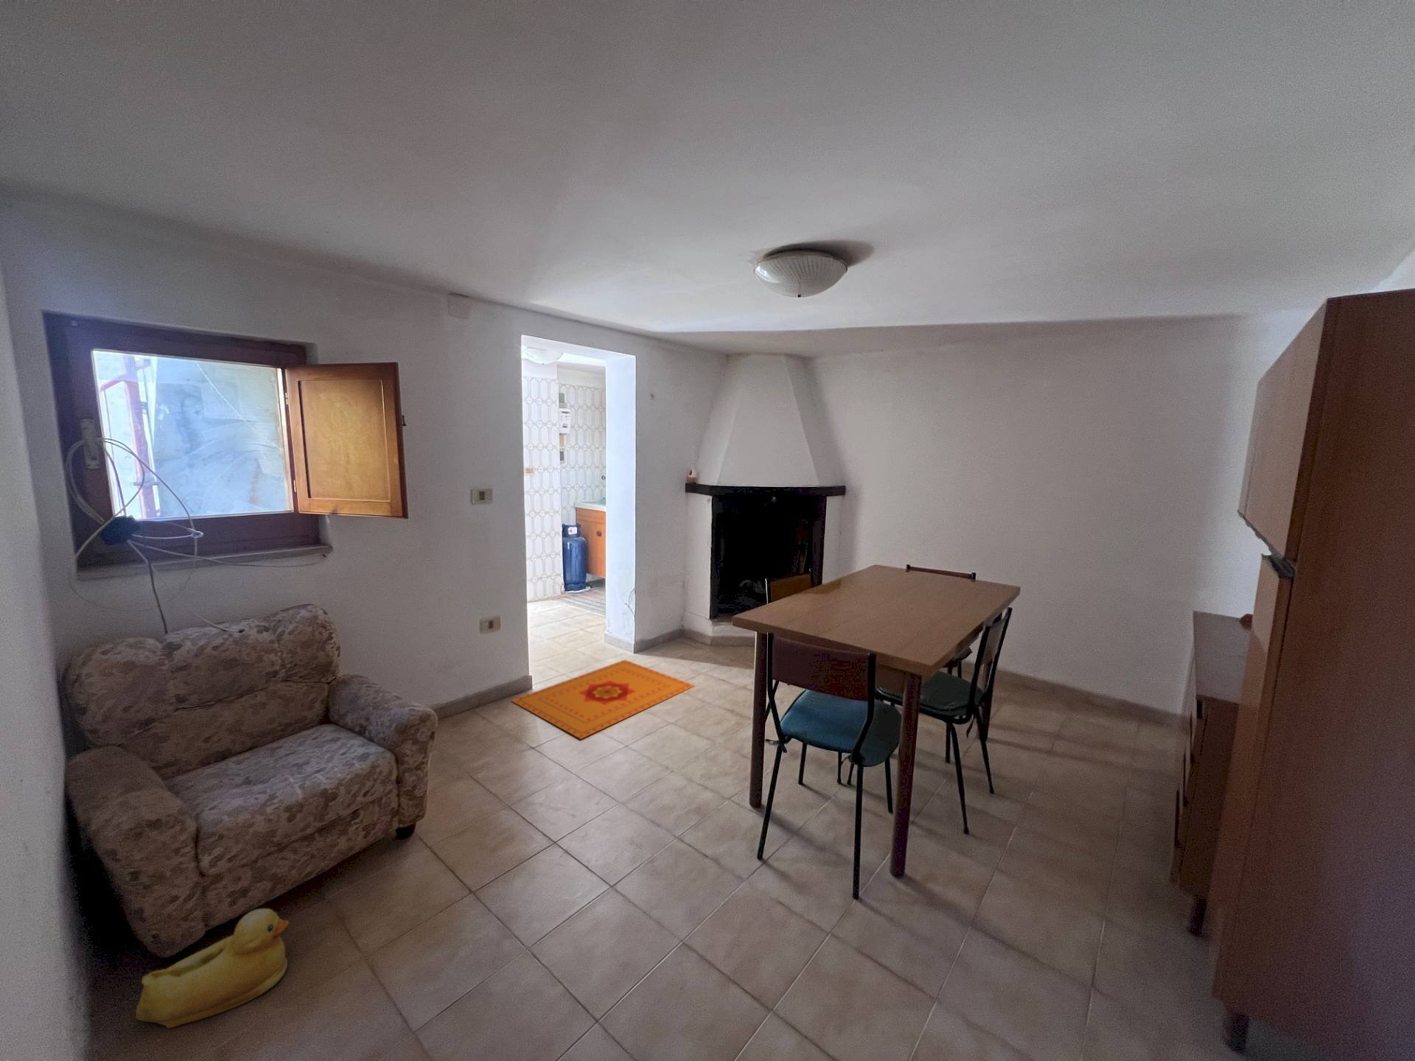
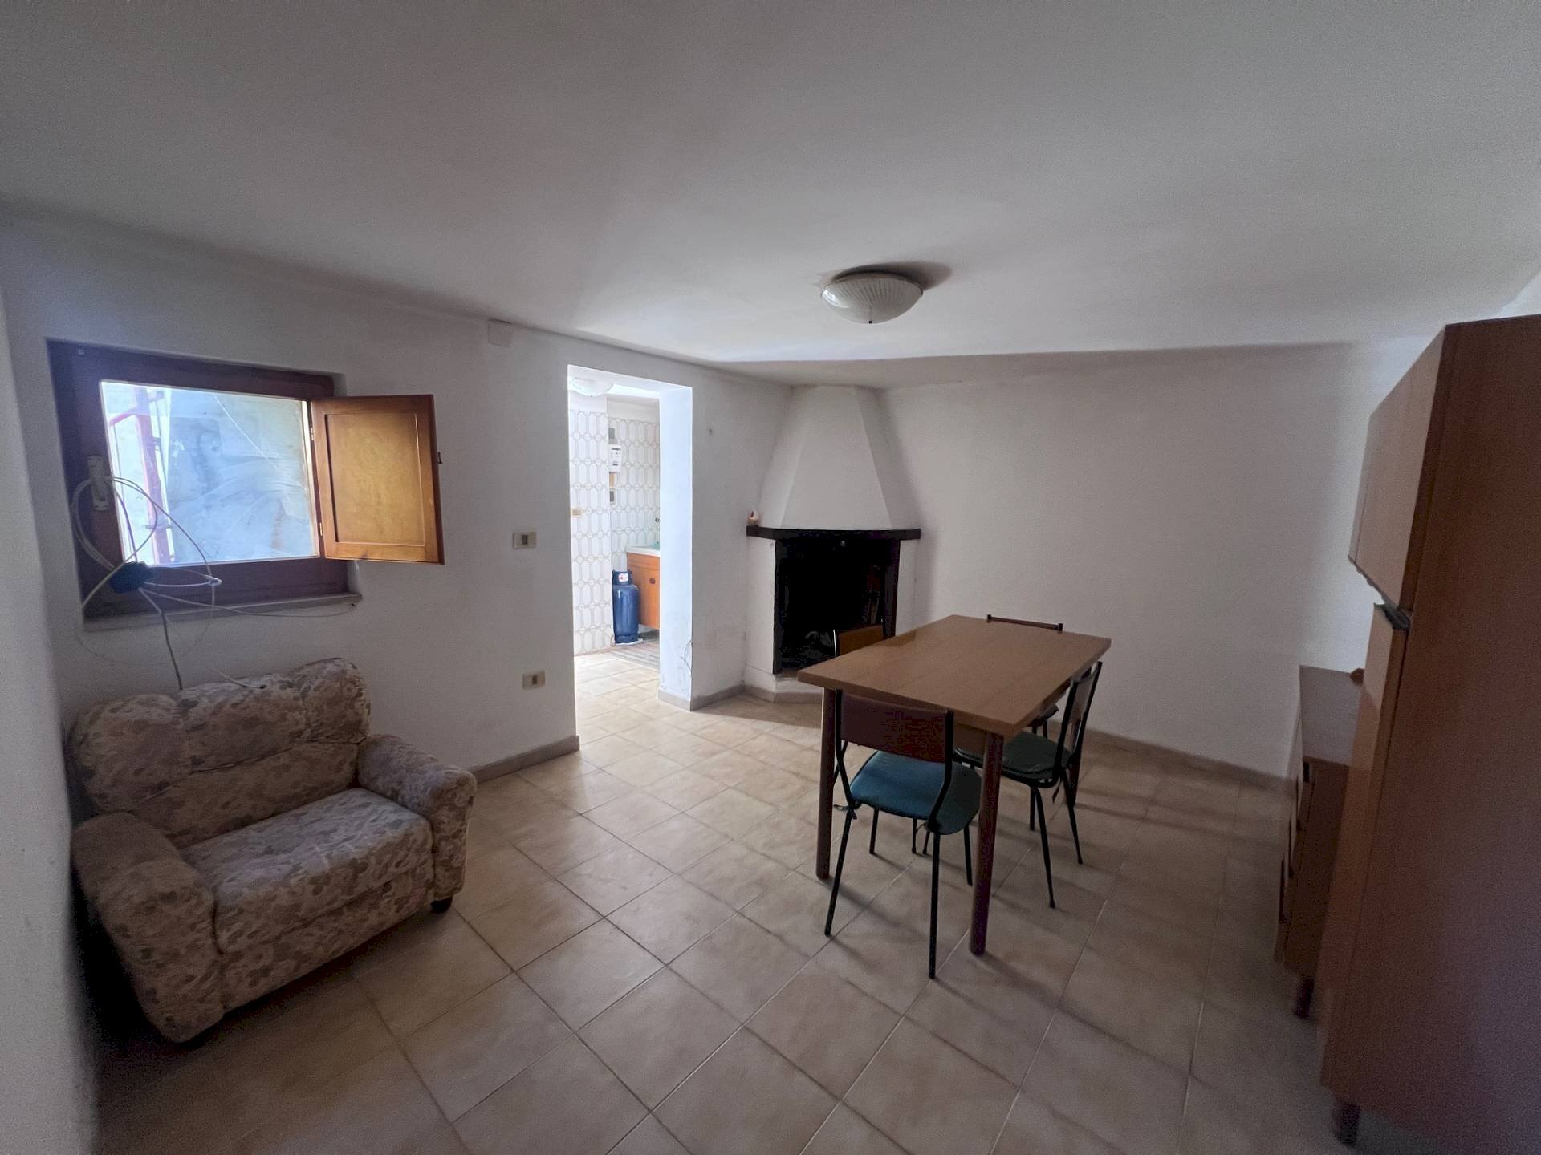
- doormat (606, 692)
- rubber duck (216, 960)
